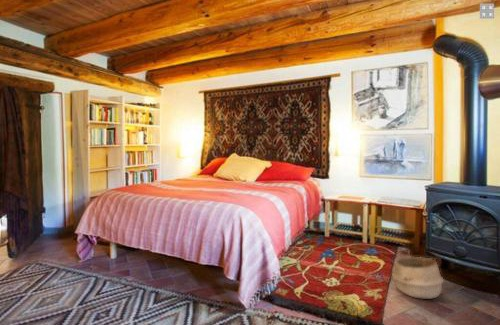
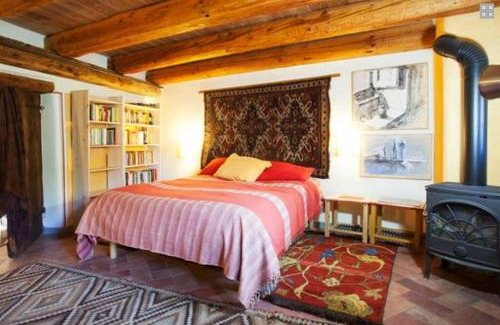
- woven basket (415, 270)
